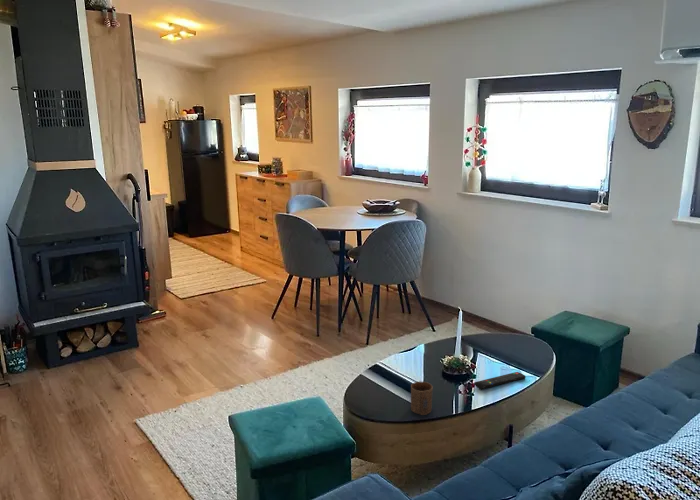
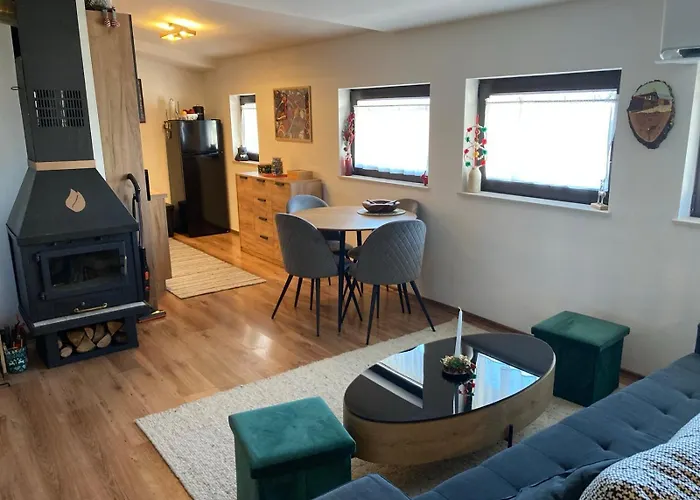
- remote control (500, 380)
- cup (421, 398)
